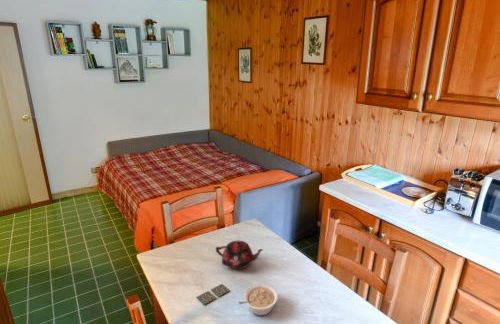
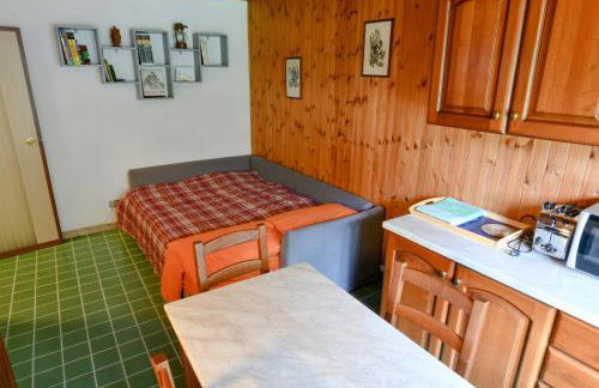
- legume (260, 301)
- teapot (239, 252)
- coaster (213, 295)
